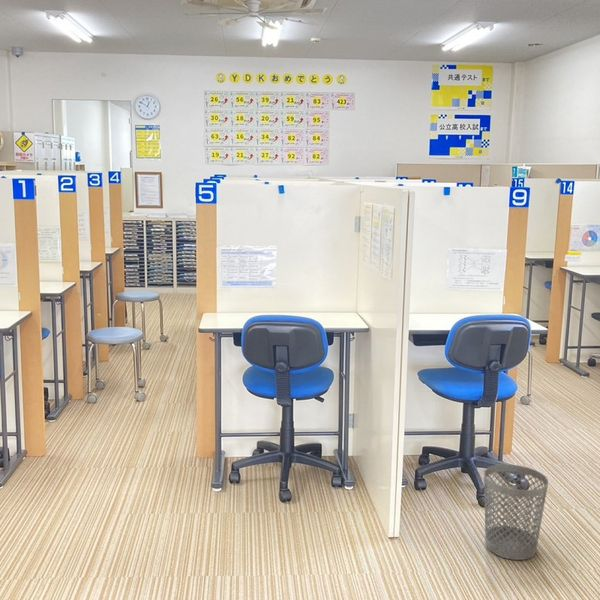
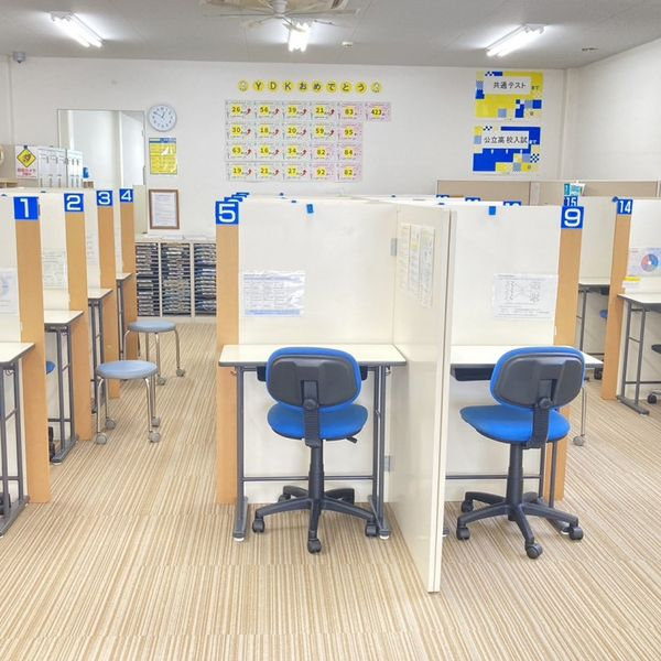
- wastebasket (513, 512)
